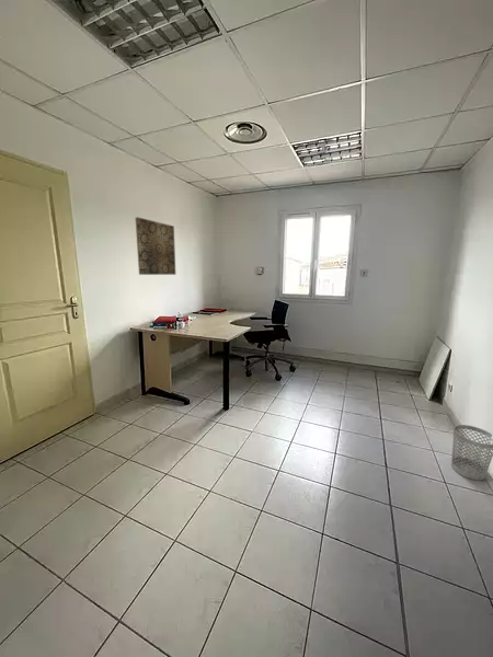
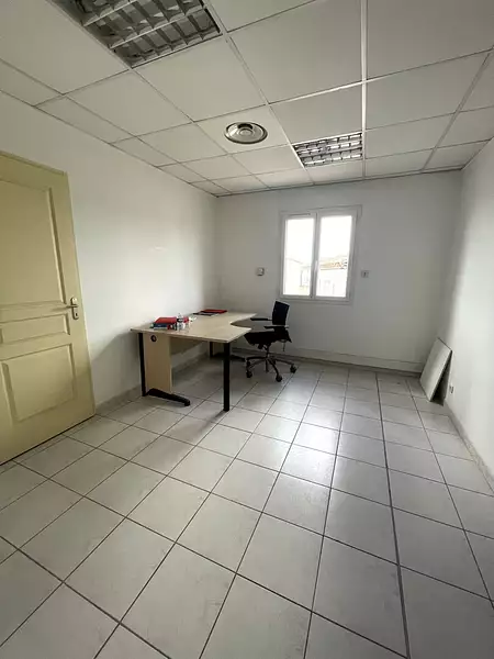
- wastebasket (471, 452)
- wall art (157, 249)
